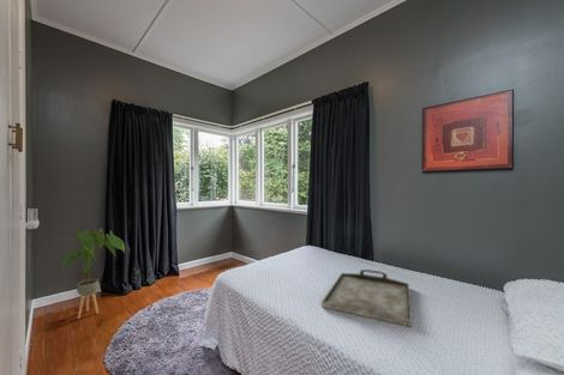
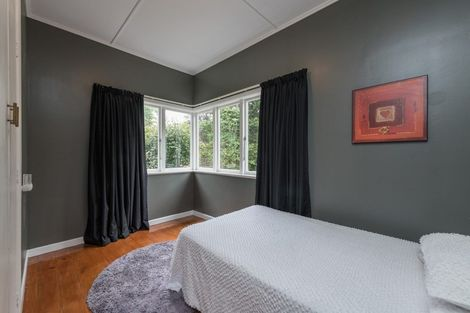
- serving tray (368, 289)
- house plant (90, 270)
